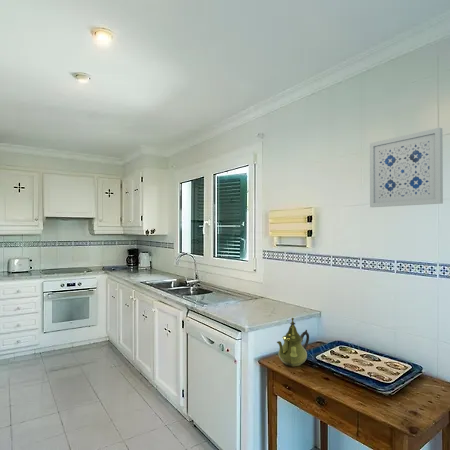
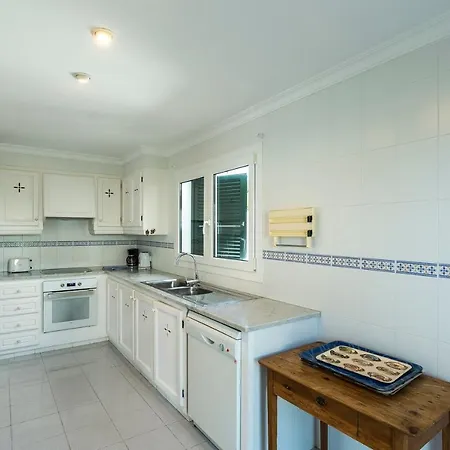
- wall art (403, 170)
- teapot (293, 340)
